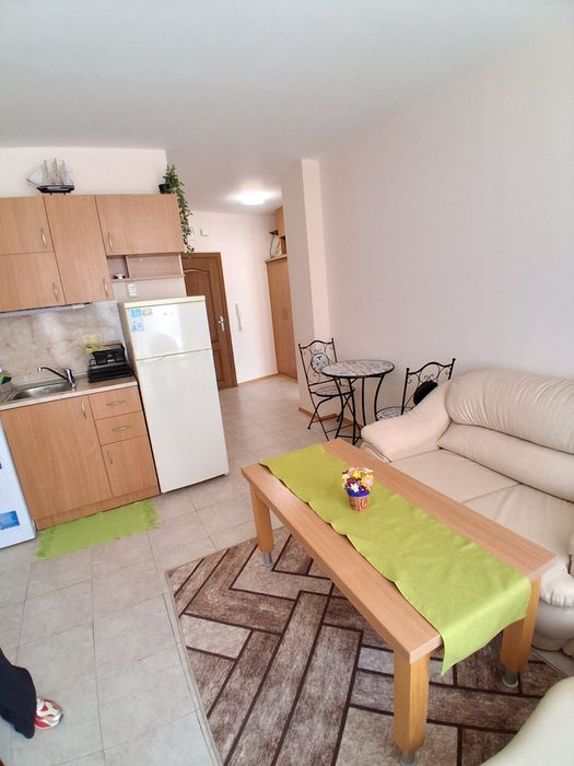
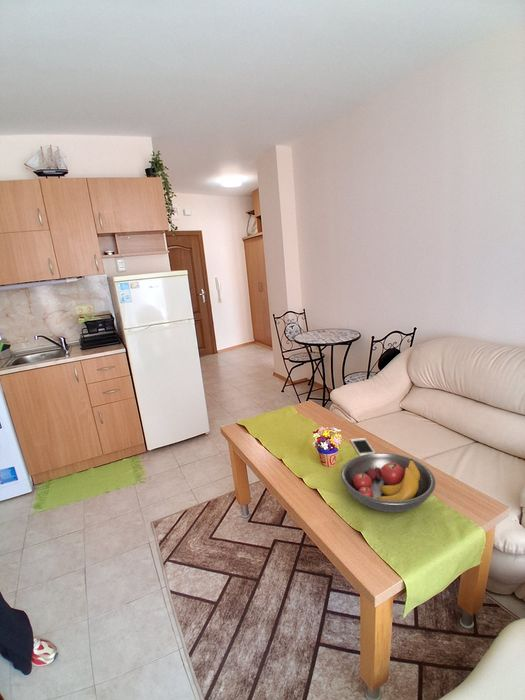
+ cell phone (362, 446)
+ fruit bowl (386, 482)
